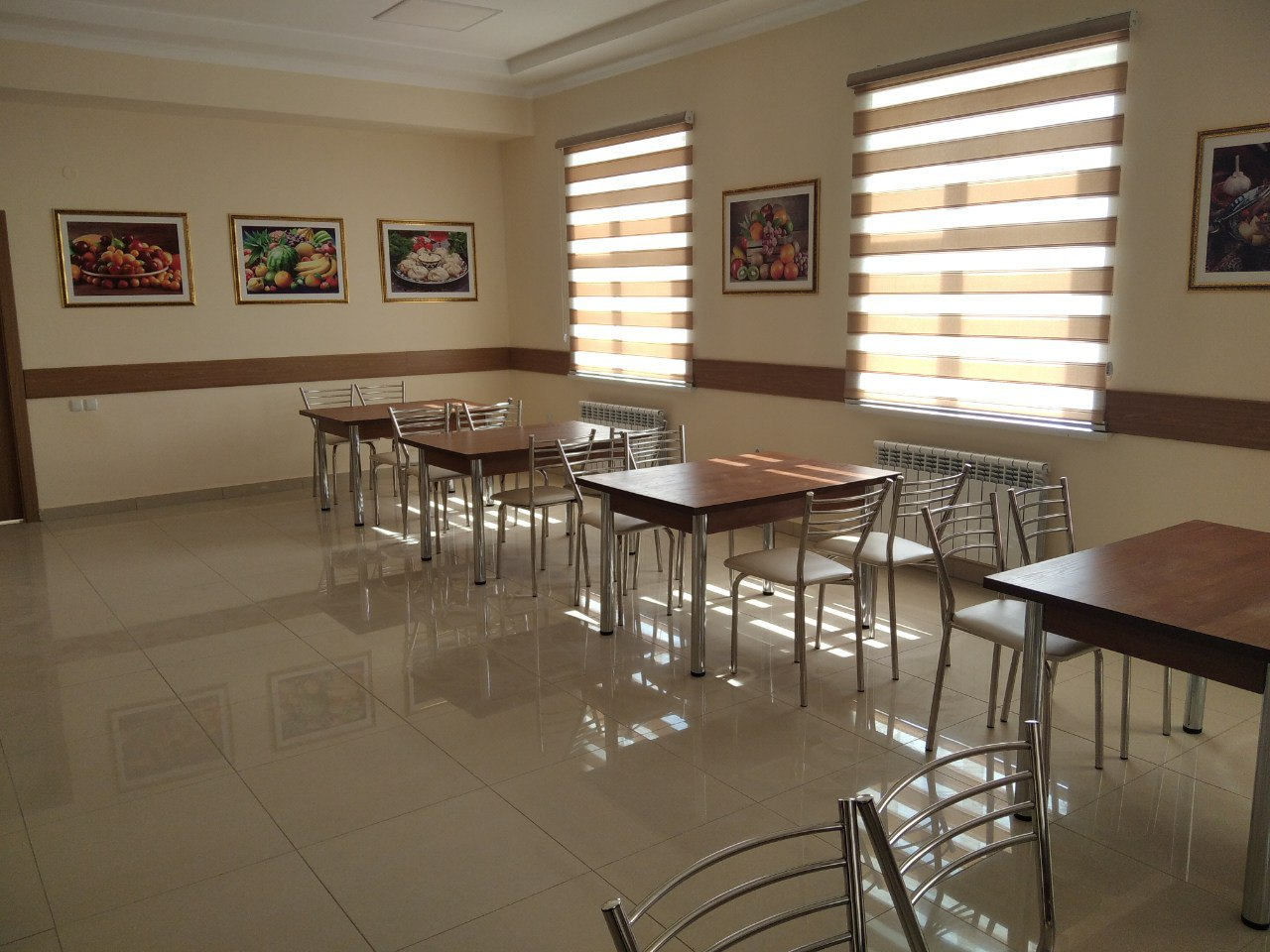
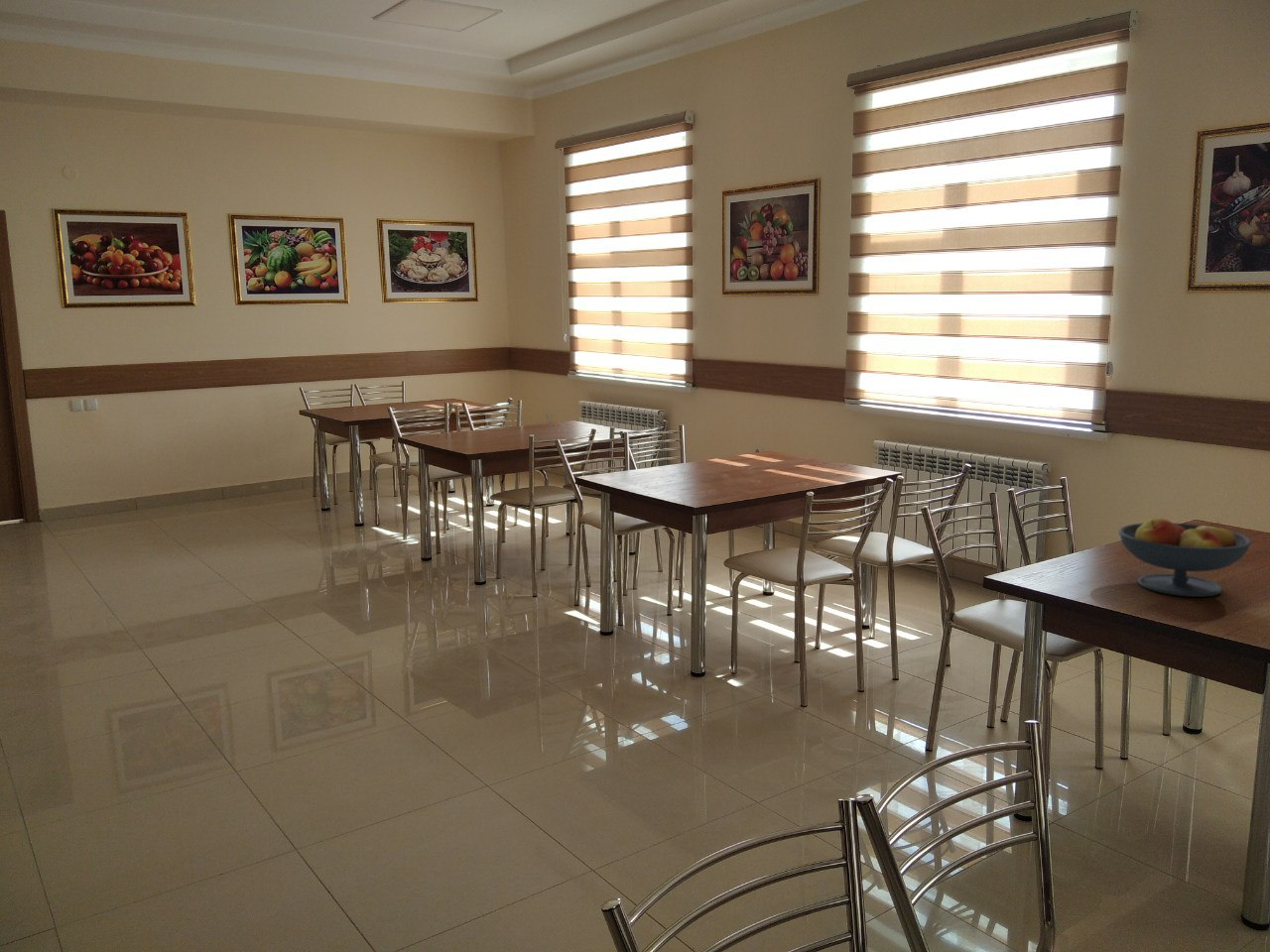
+ fruit bowl (1182, 551)
